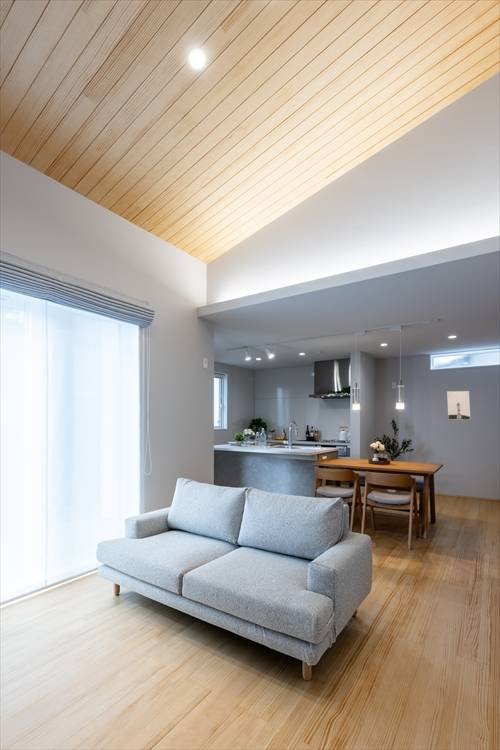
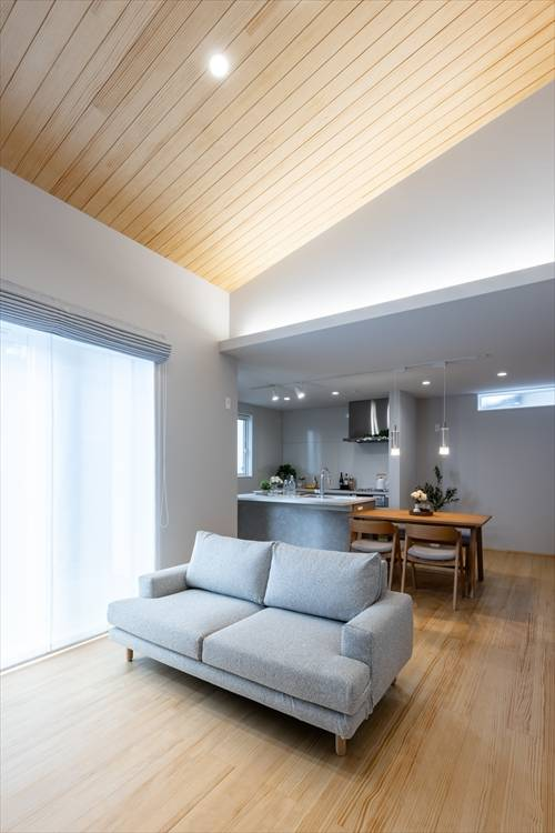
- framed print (458, 405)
